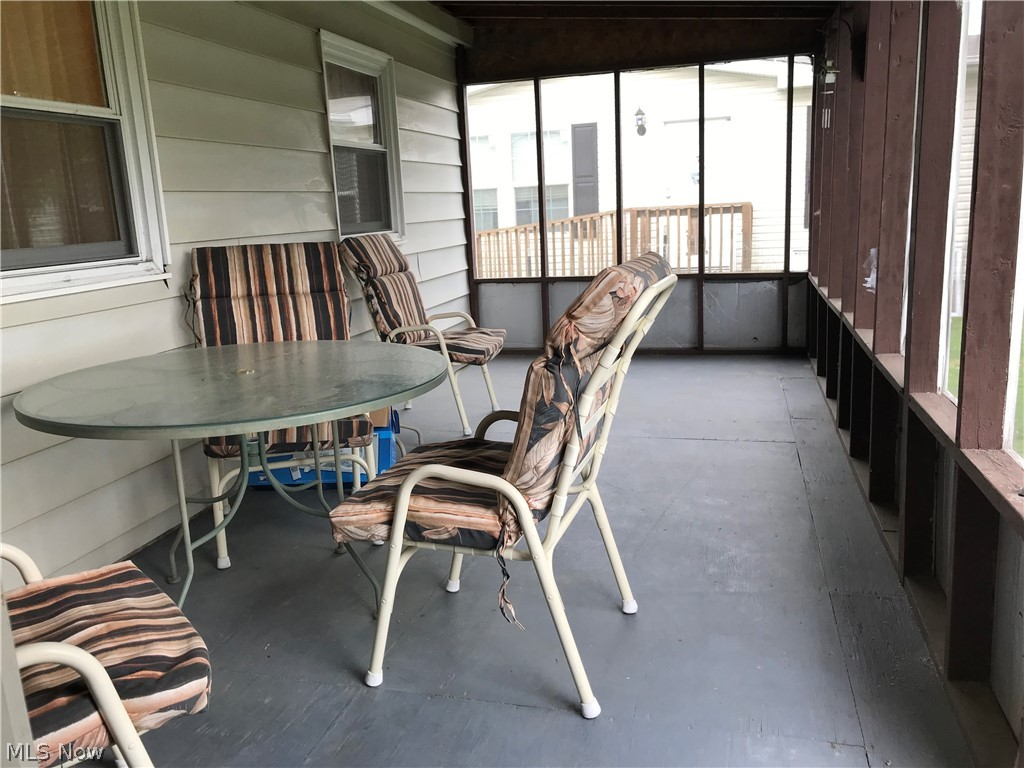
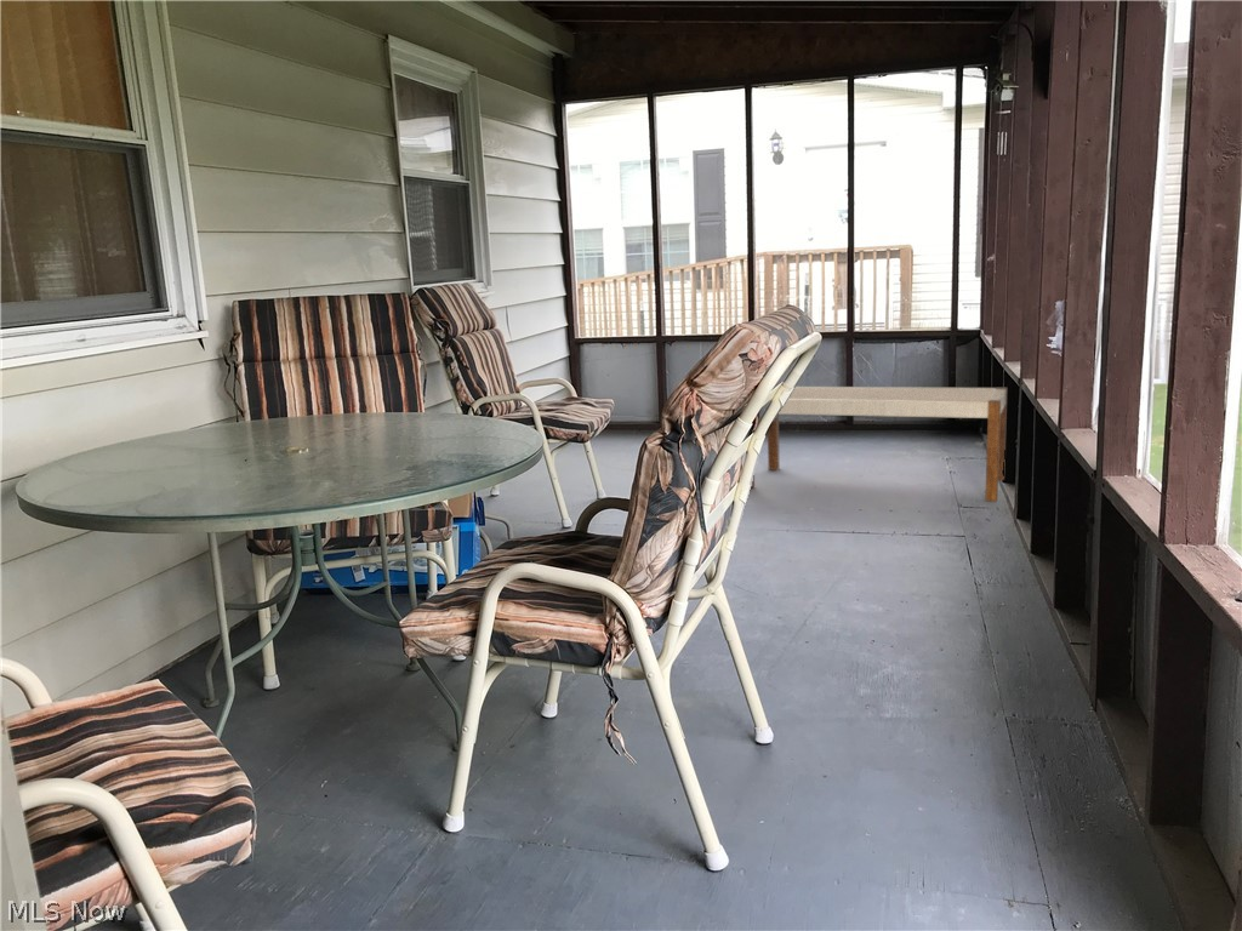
+ bench (872, 415)
